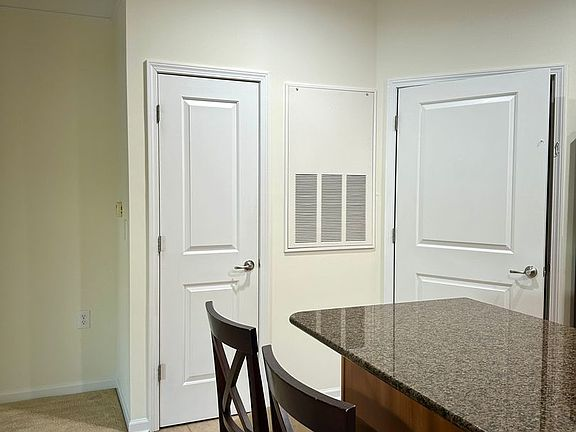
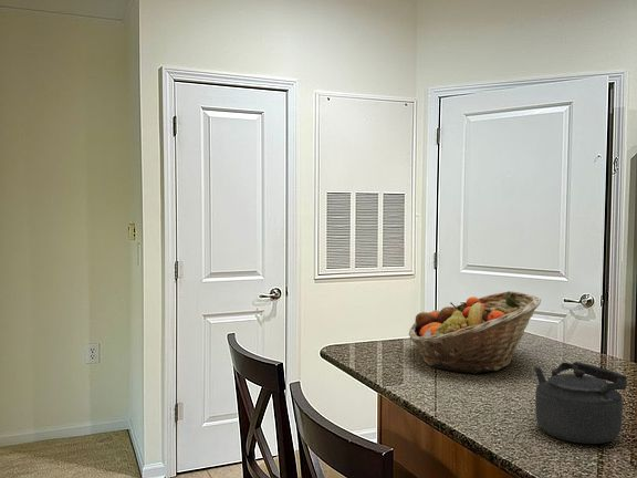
+ kettle (570, 397)
+ fruit basket (471, 326)
